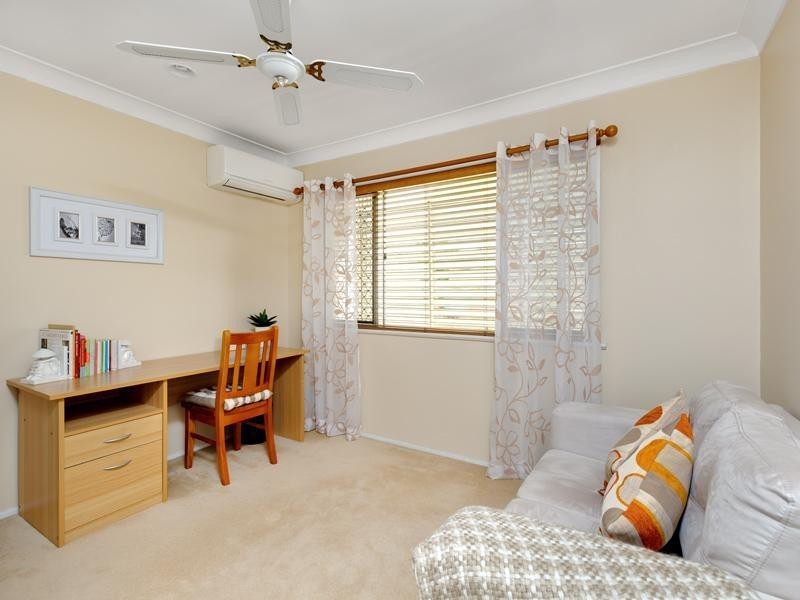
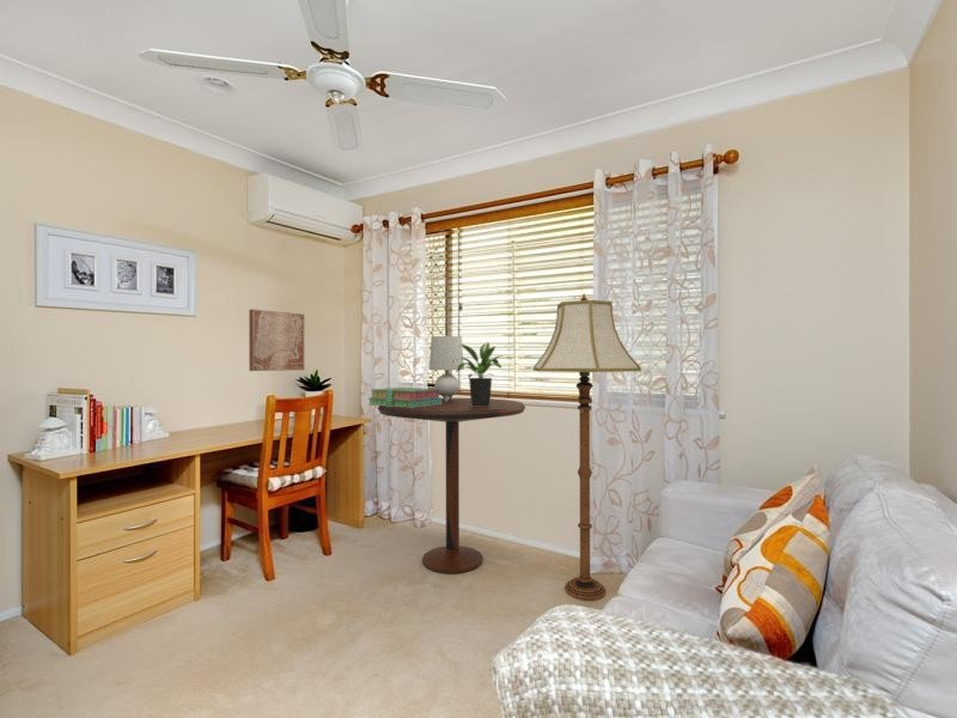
+ table lamp (446, 367)
+ potted plant (481, 373)
+ floor lamp (584, 442)
+ stack of books (404, 396)
+ pedestal table (452, 481)
+ wall art (278, 341)
